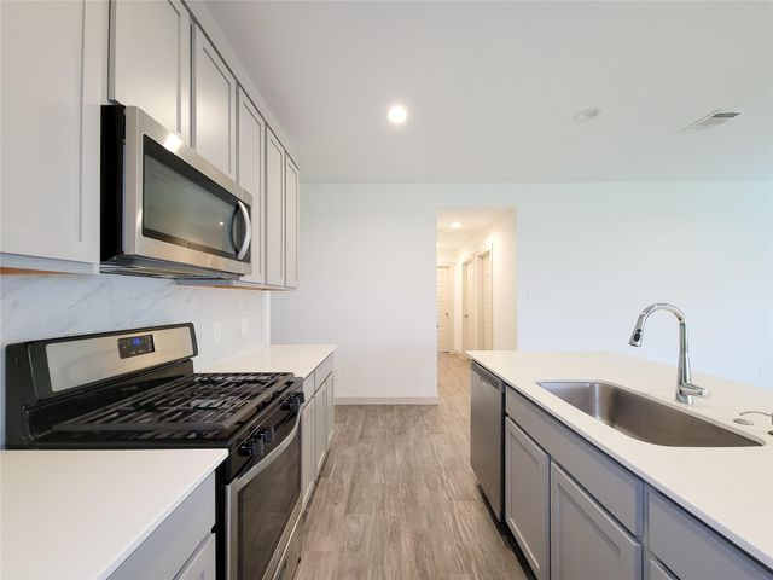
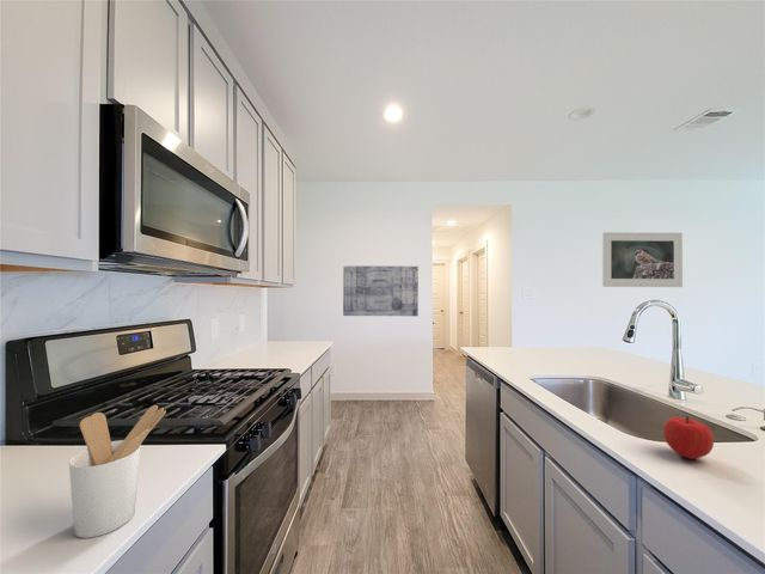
+ utensil holder (123, 463)
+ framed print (642, 259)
+ wall art (380, 291)
+ fruit (687, 436)
